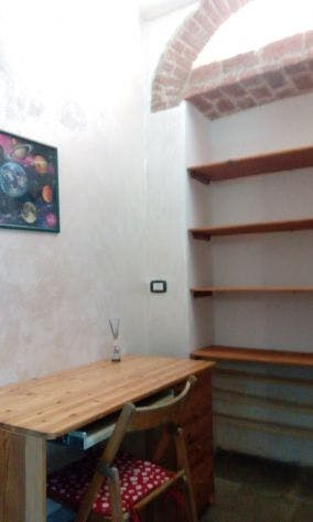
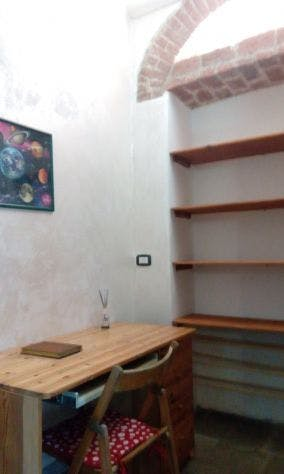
+ notebook (51, 348)
